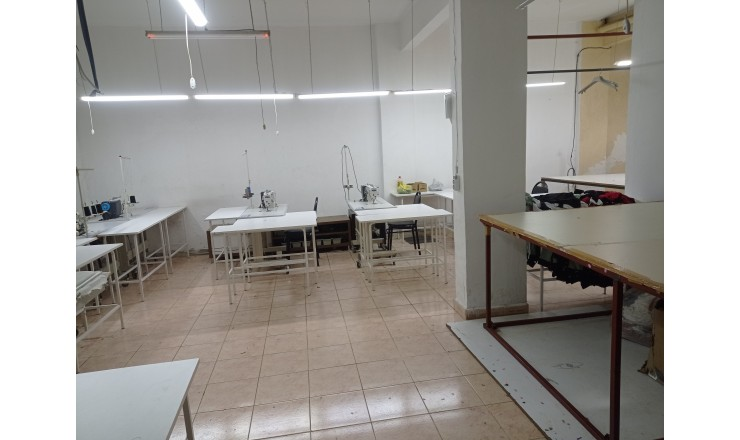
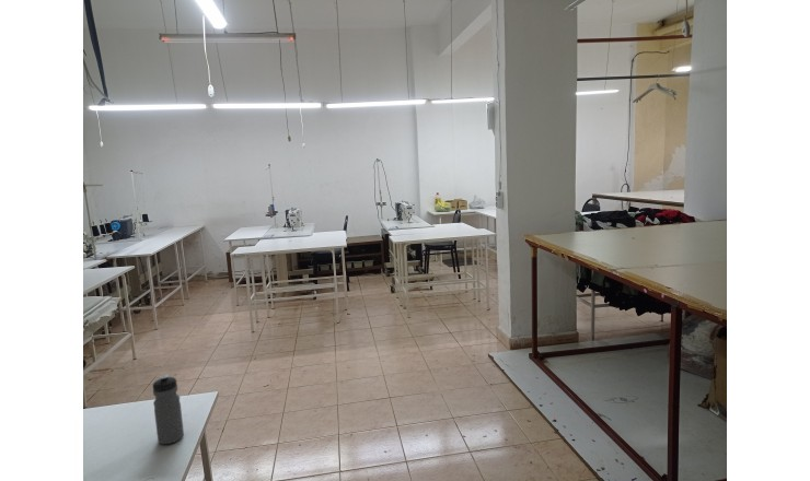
+ water bottle (167, 407)
